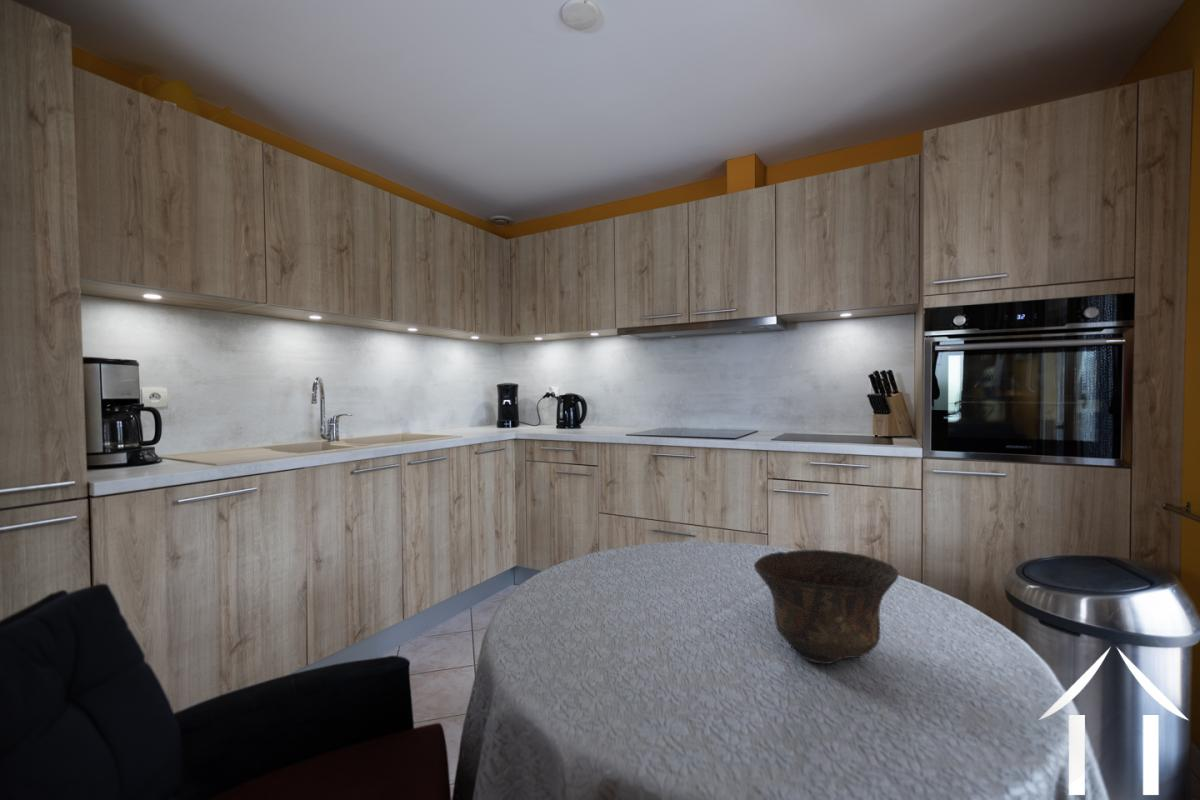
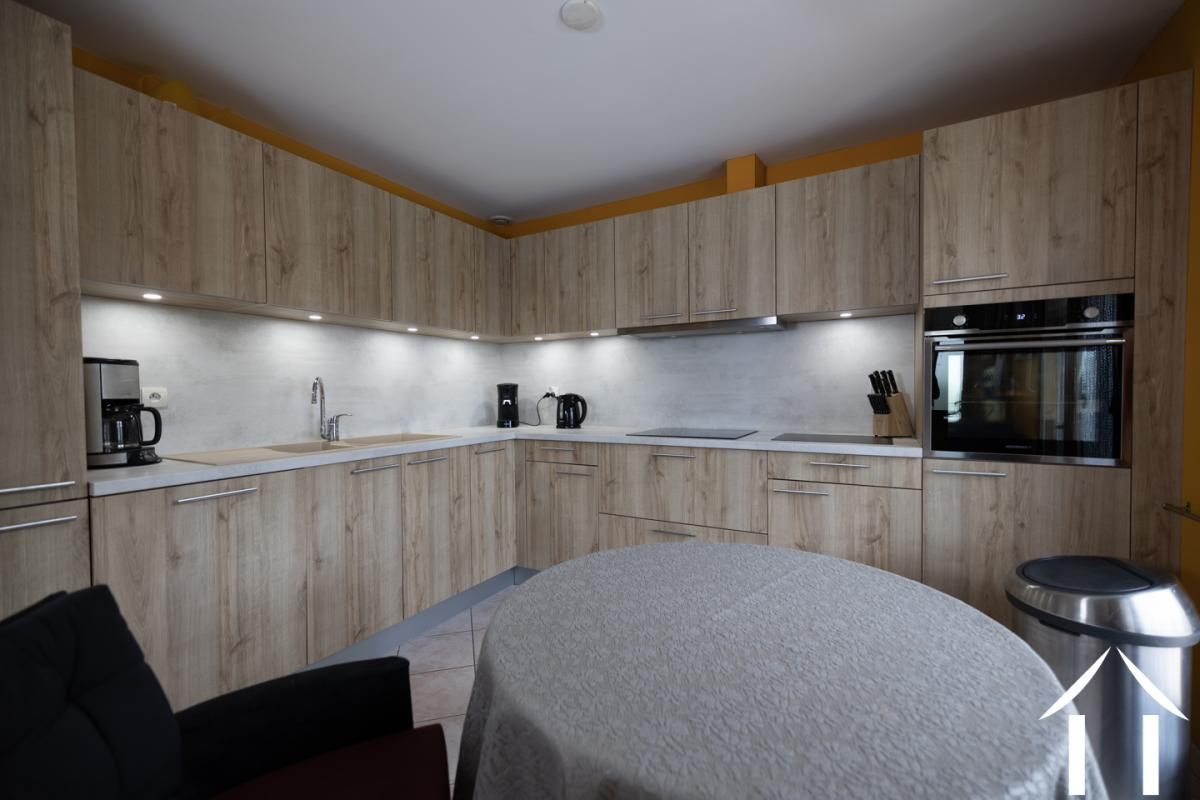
- bowl (823, 607)
